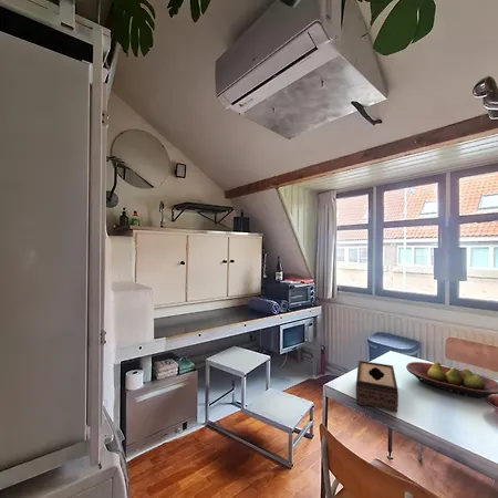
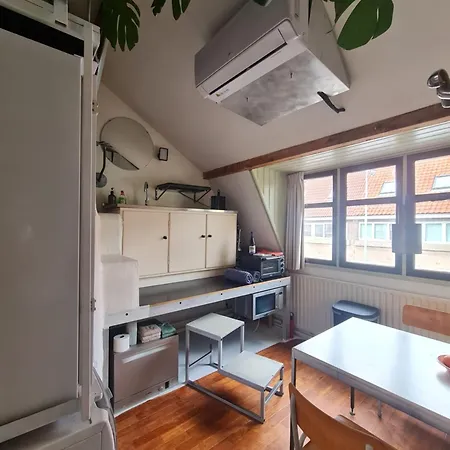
- fruit bowl (450, 376)
- tissue box (375, 383)
